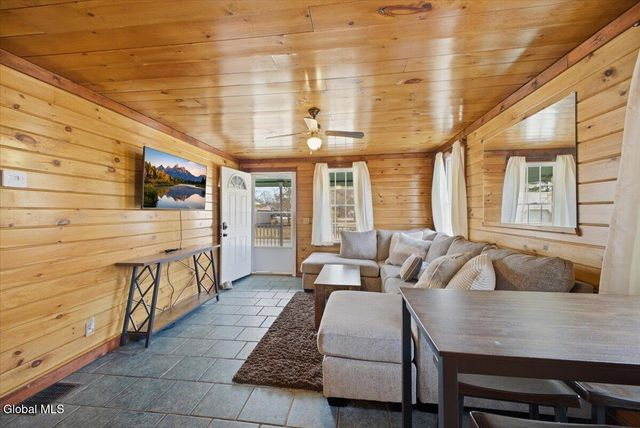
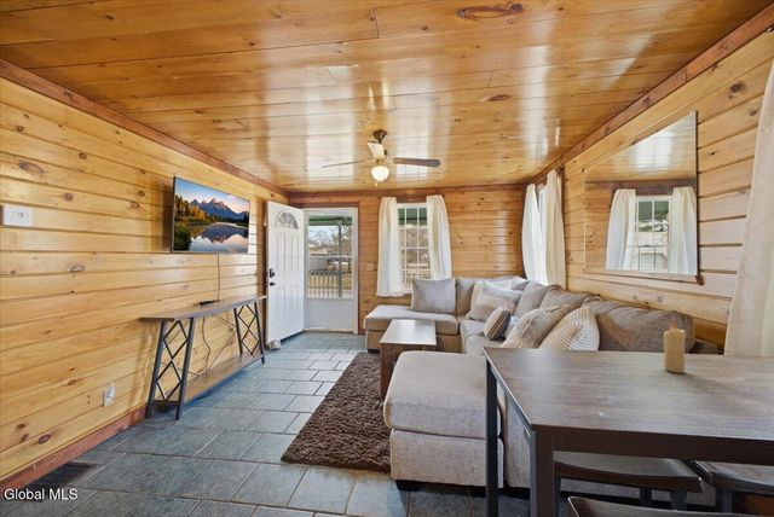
+ candle (674, 345)
